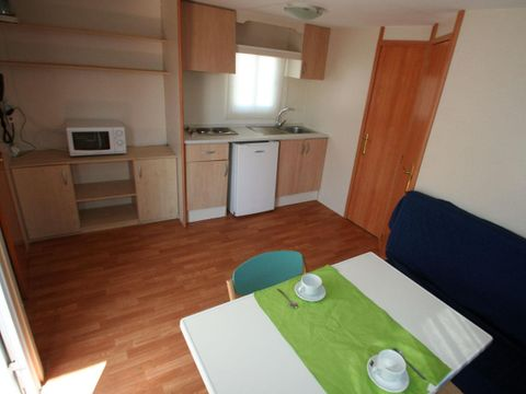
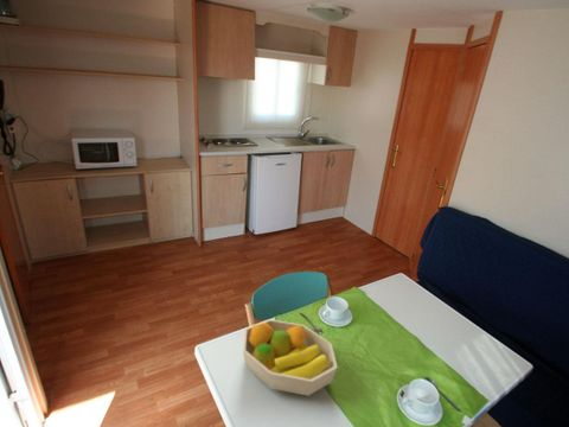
+ fruit bowl (287, 352)
